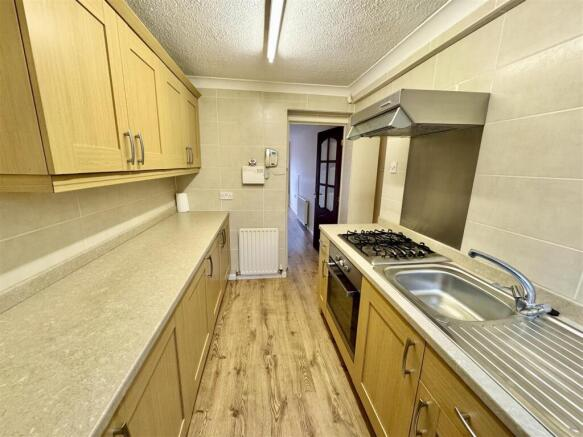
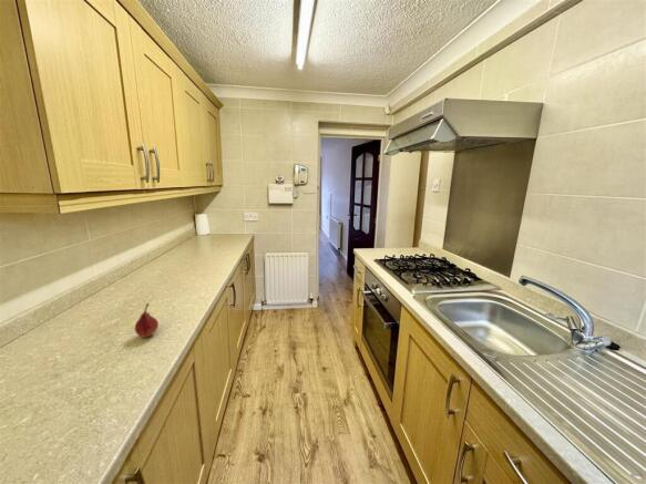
+ fruit (145, 320)
